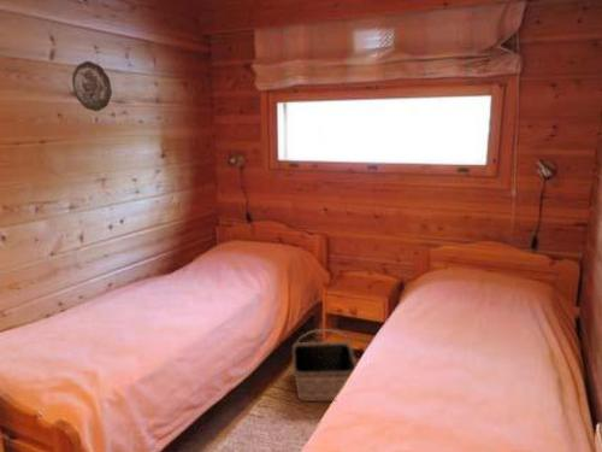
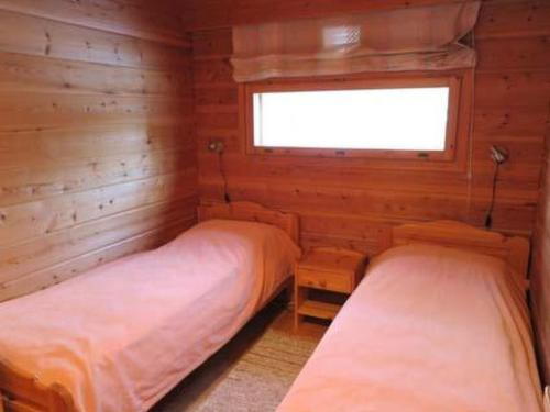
- decorative plate (90, 86)
- basket (323, 358)
